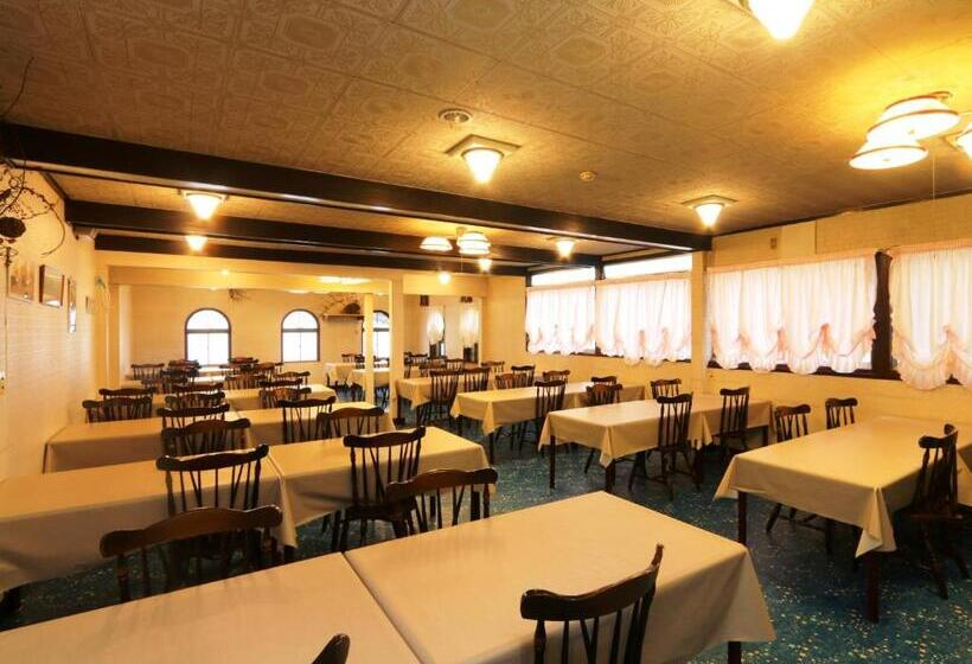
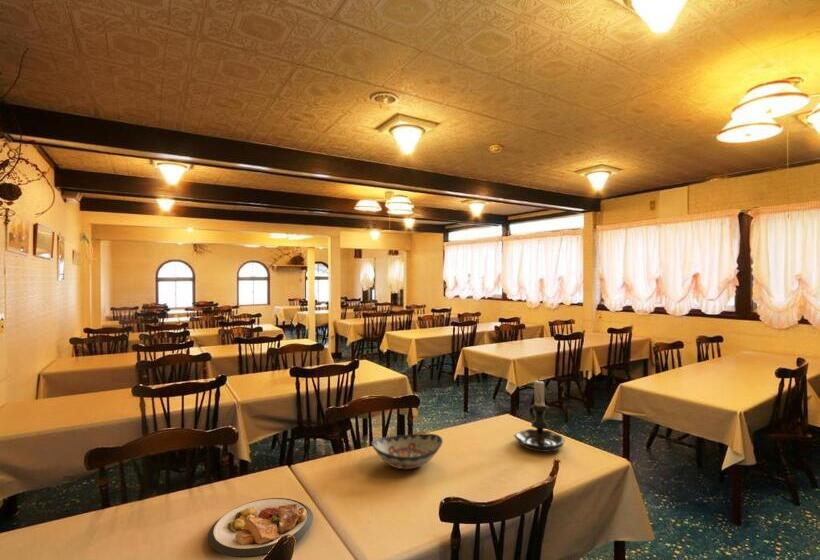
+ plate (262, 521)
+ decorative bowl (407, 452)
+ candle holder (538, 410)
